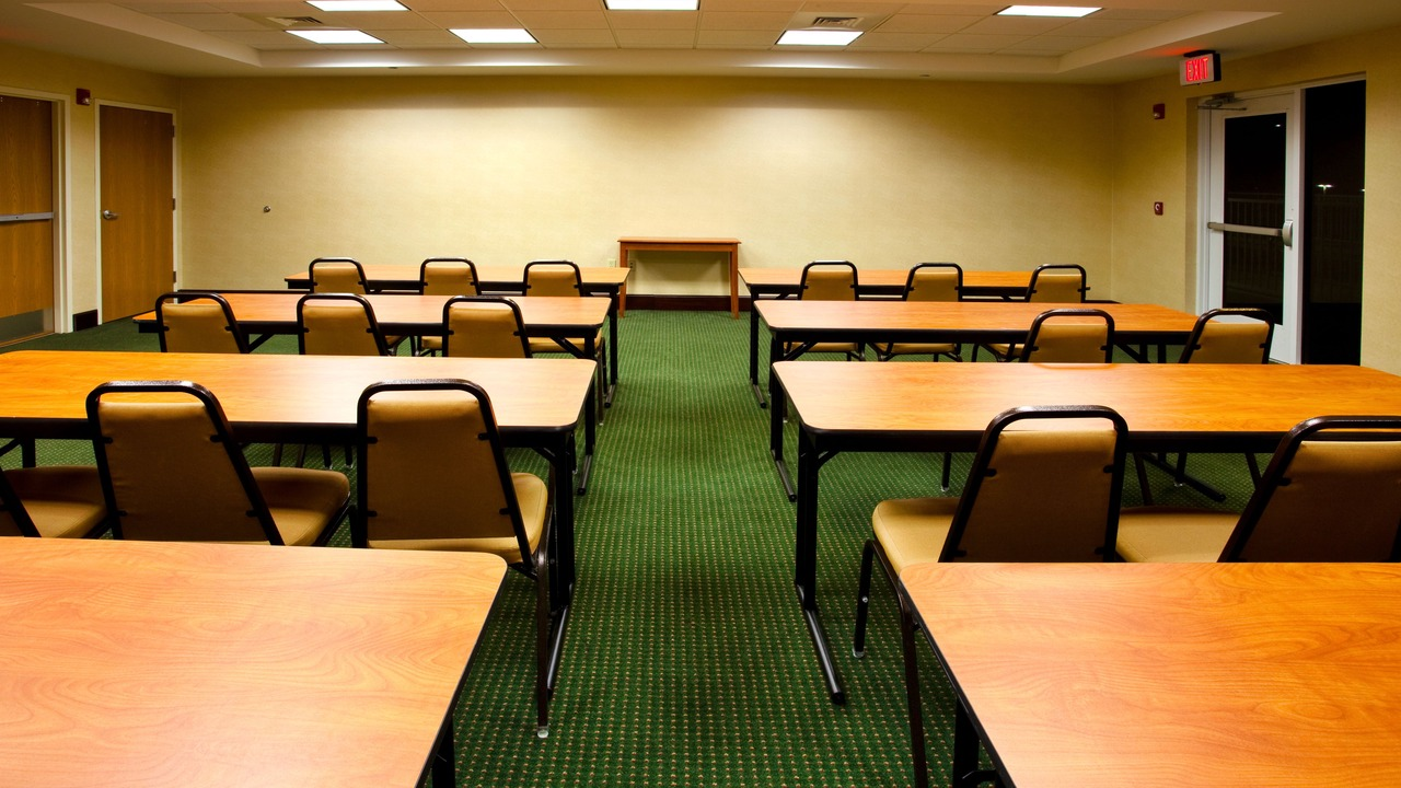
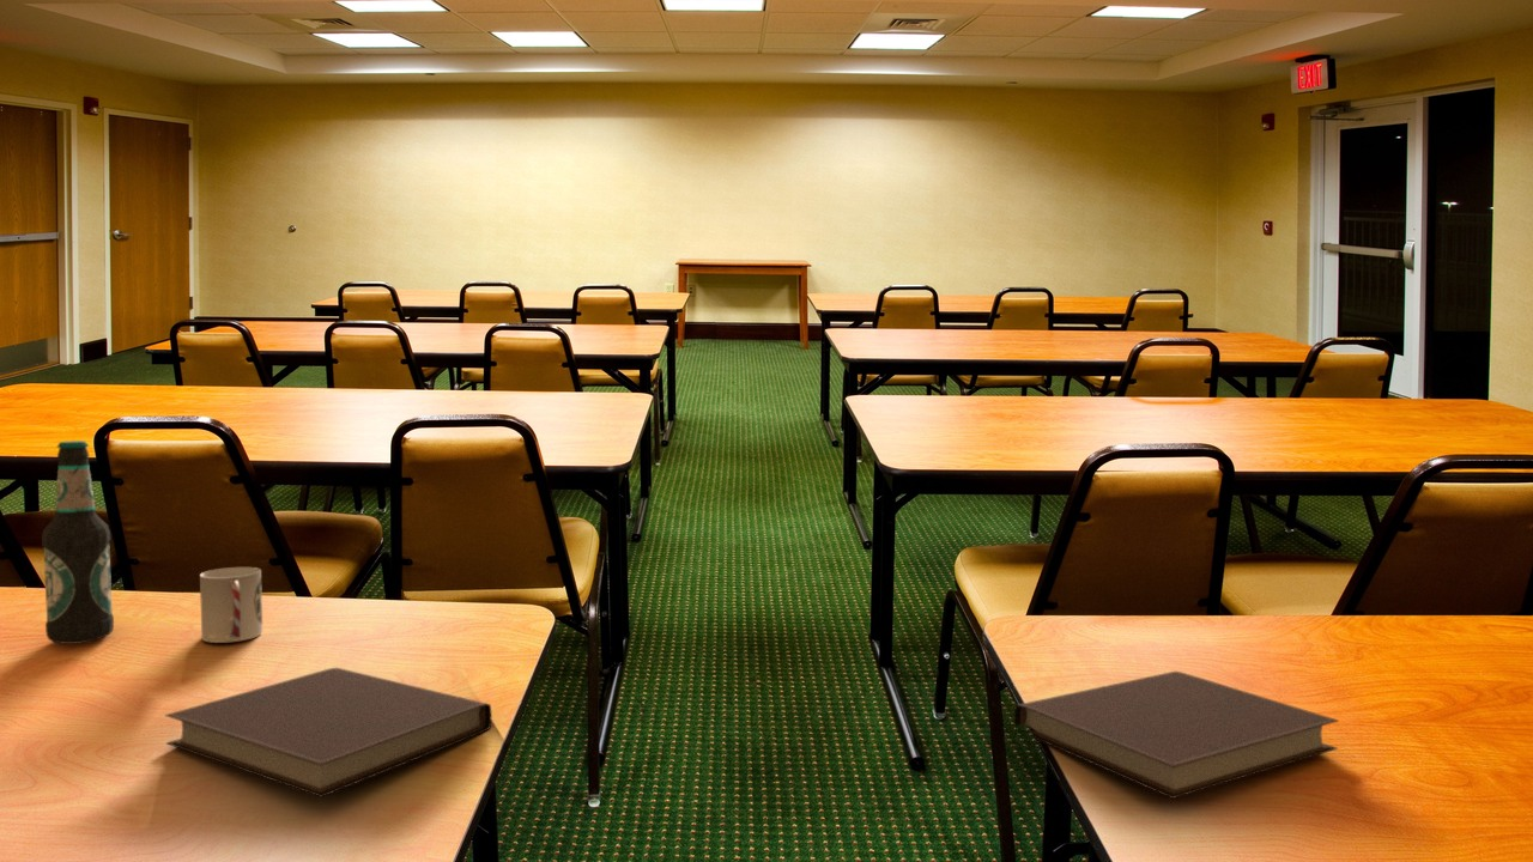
+ notebook (1171, 724)
+ cup (232, 606)
+ bottle (77, 540)
+ notebook (332, 722)
